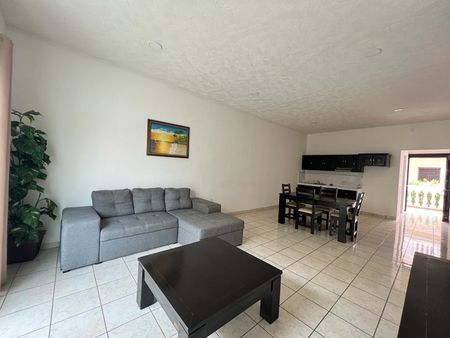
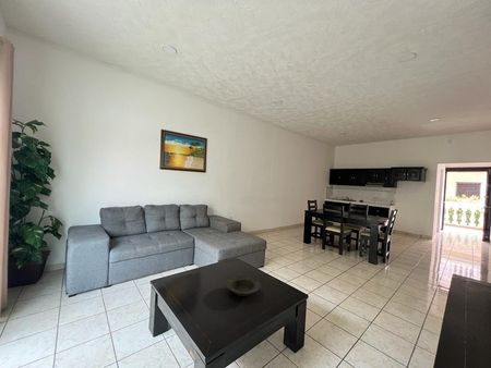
+ bowl (242, 287)
